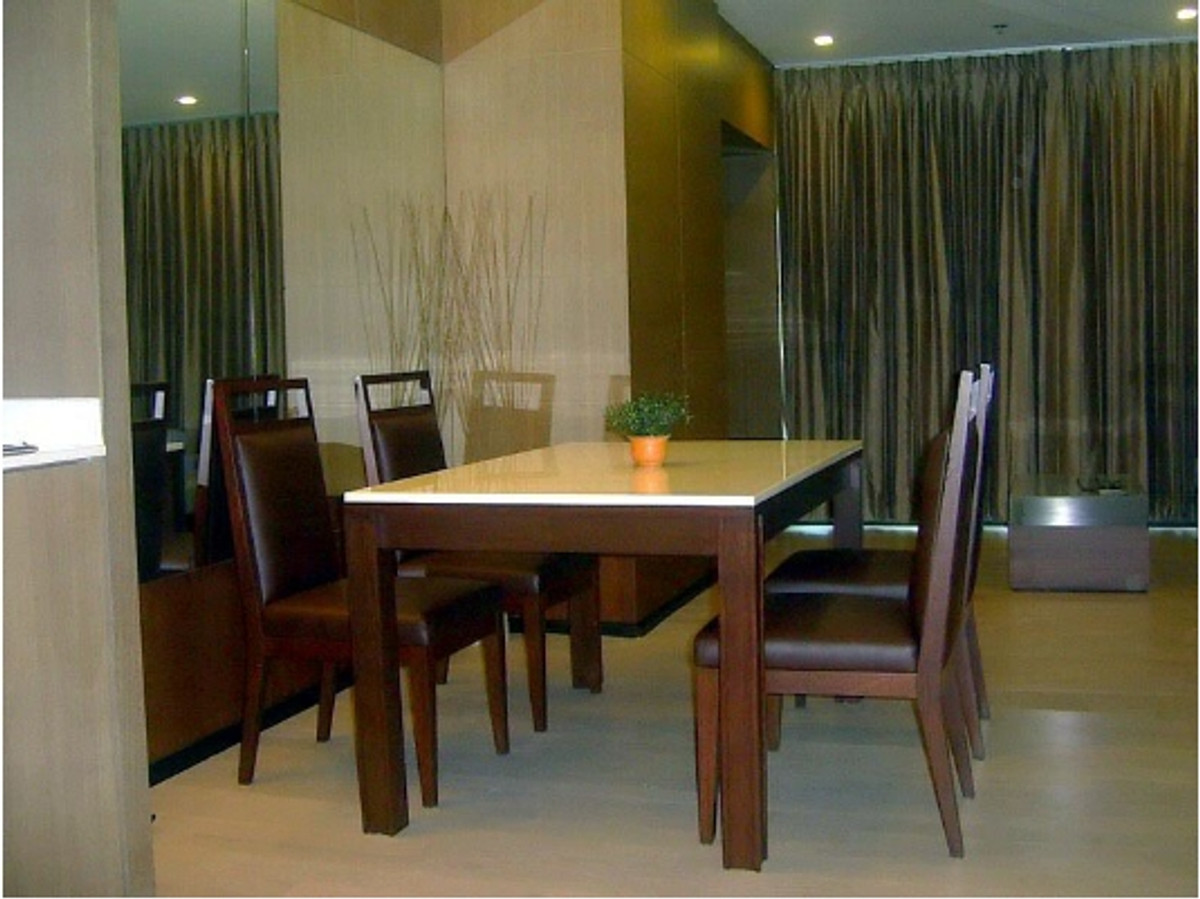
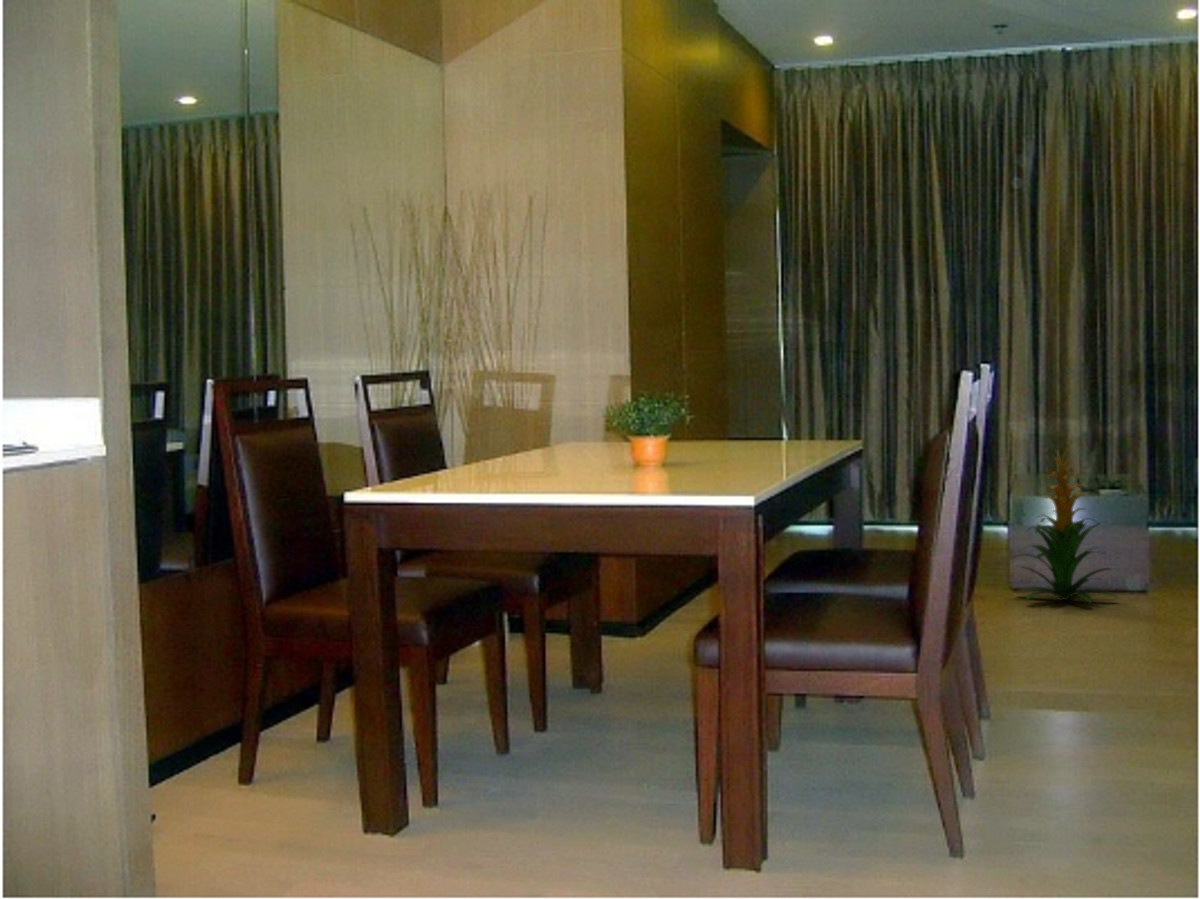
+ indoor plant (1064, 523)
